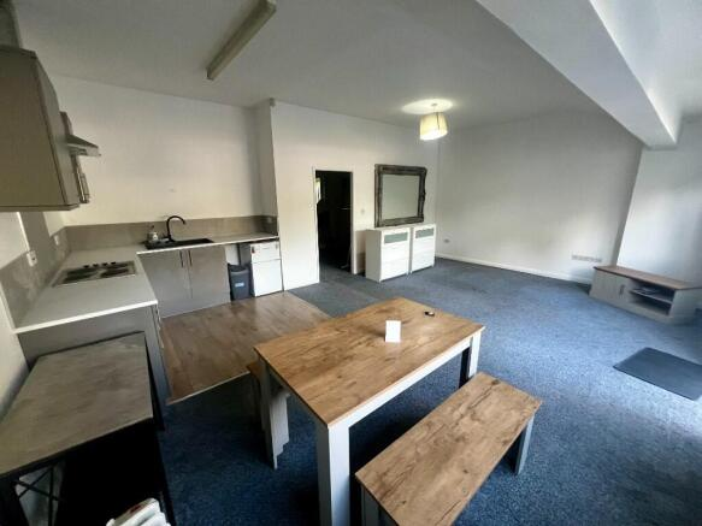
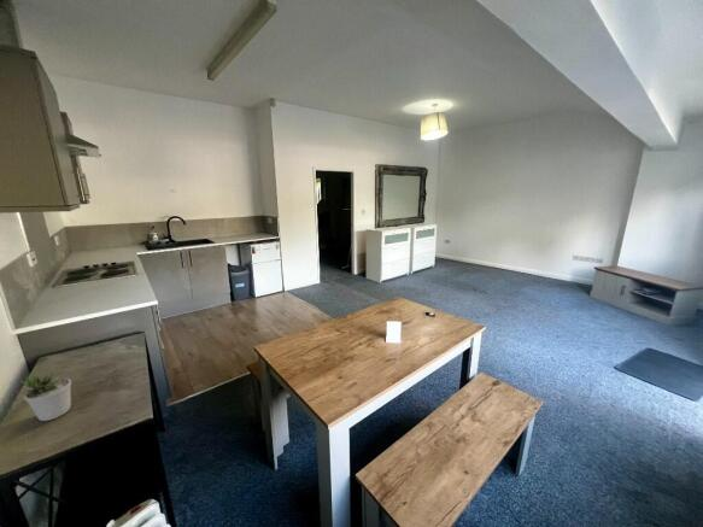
+ potted plant (47, 391)
